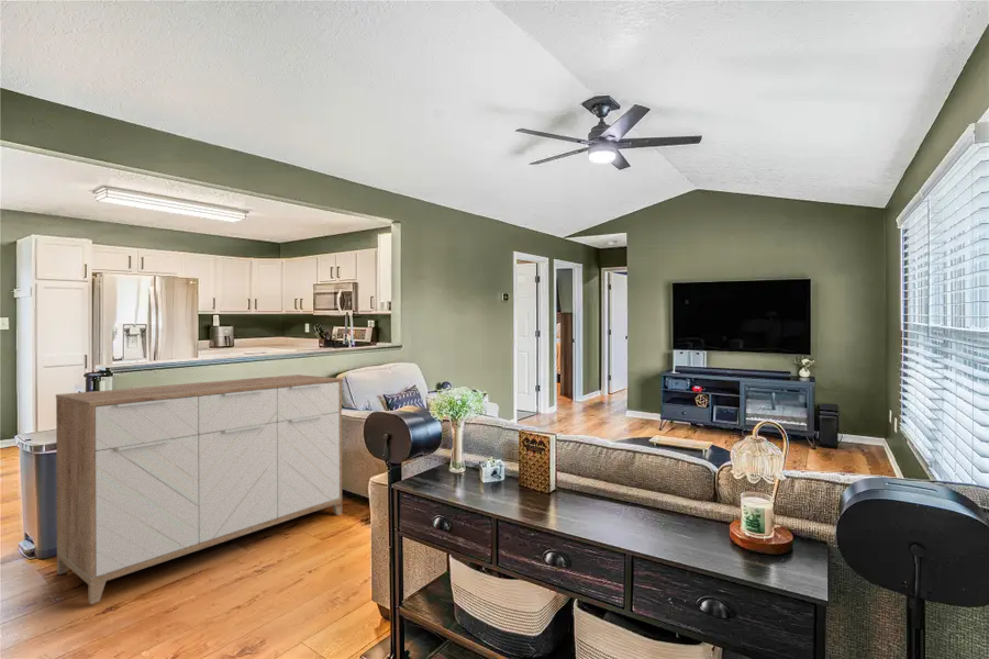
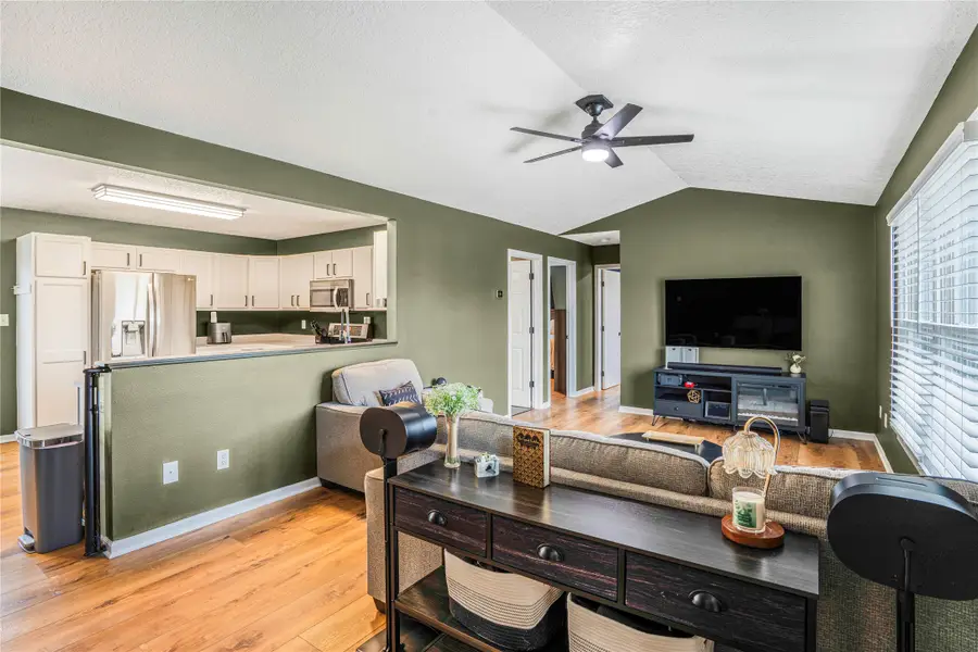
- sideboard (219, 462)
